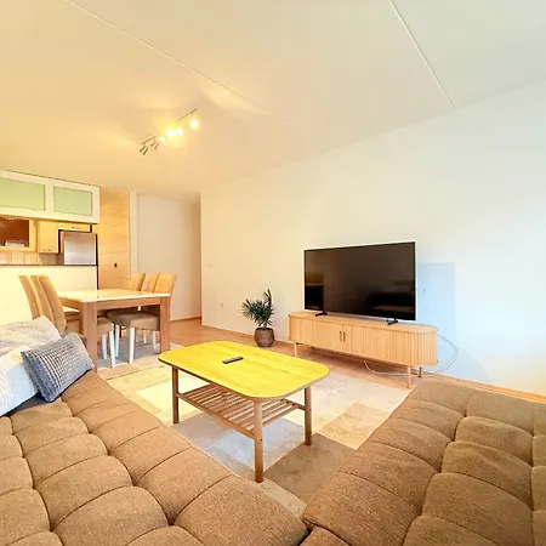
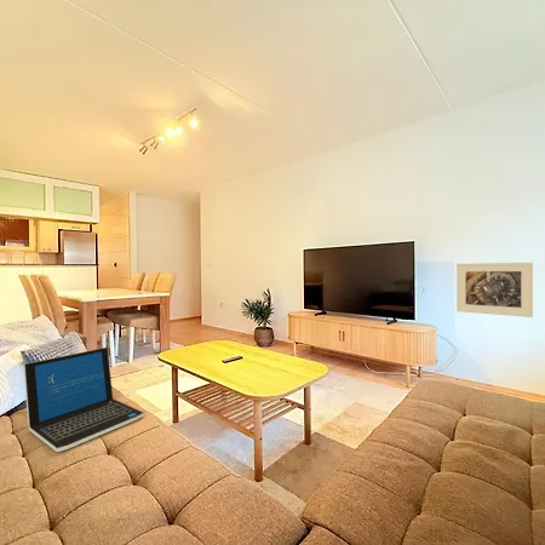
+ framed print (492, 288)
+ laptop (86, 391)
